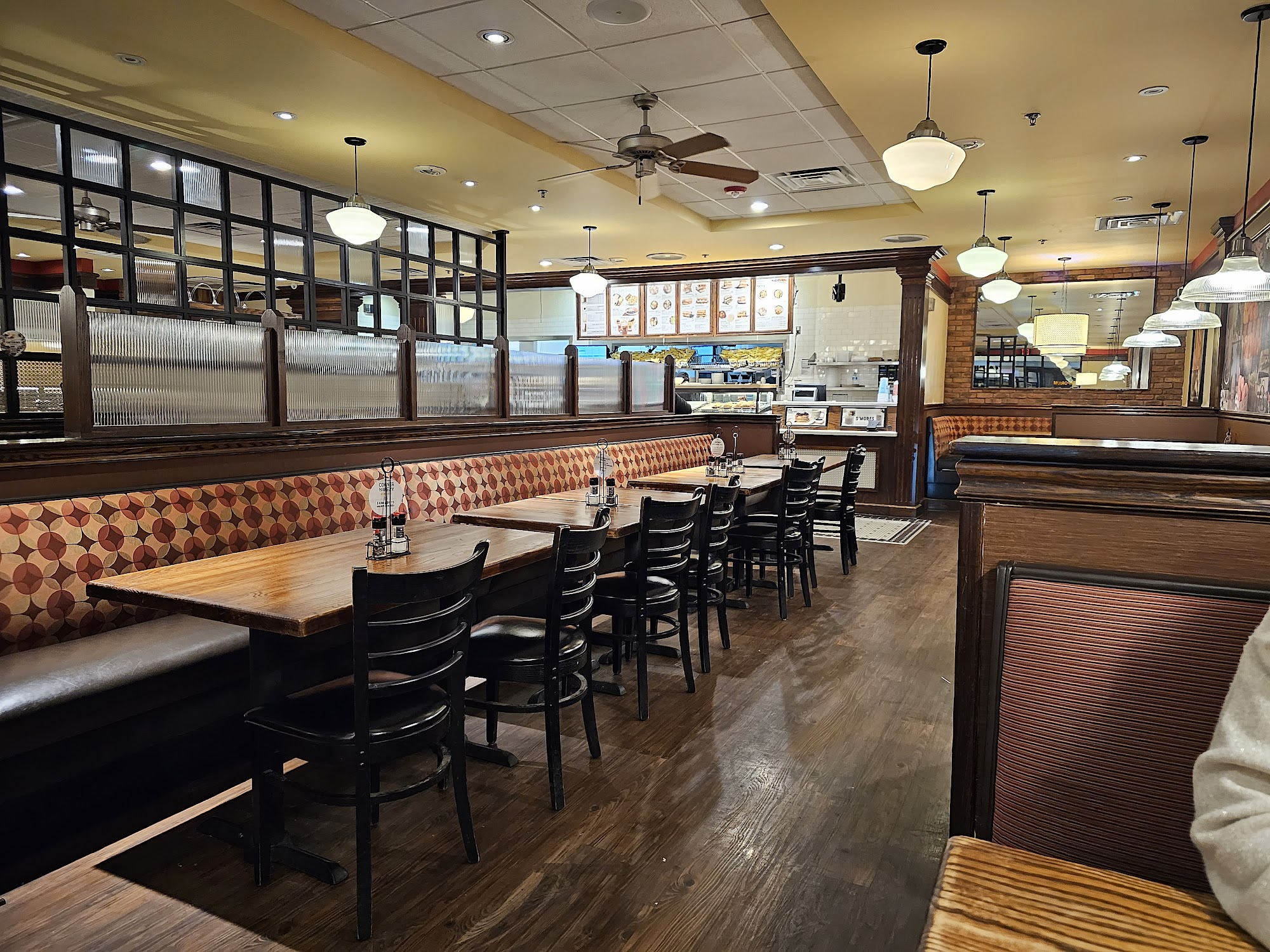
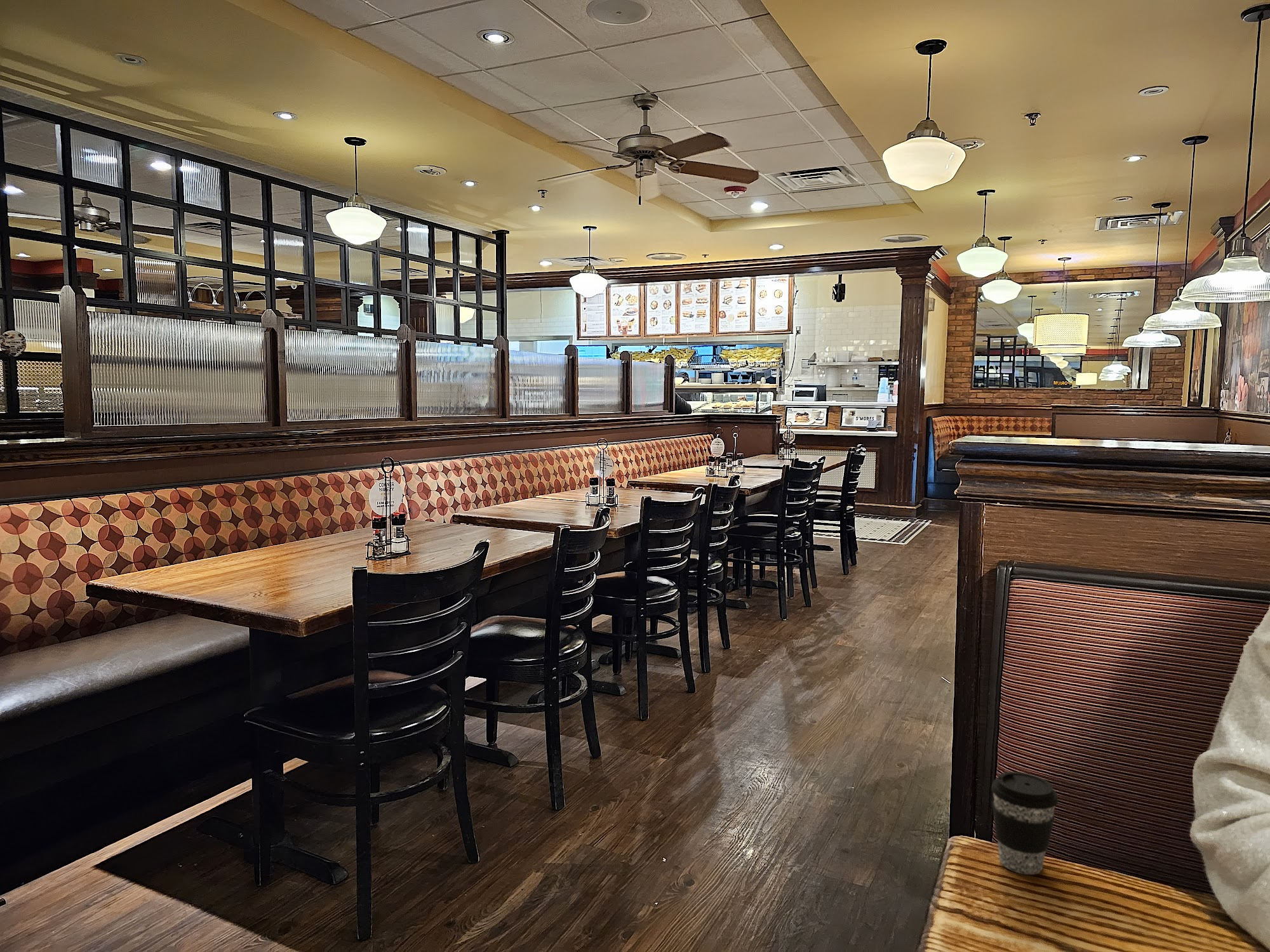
+ coffee cup (1022, 823)
